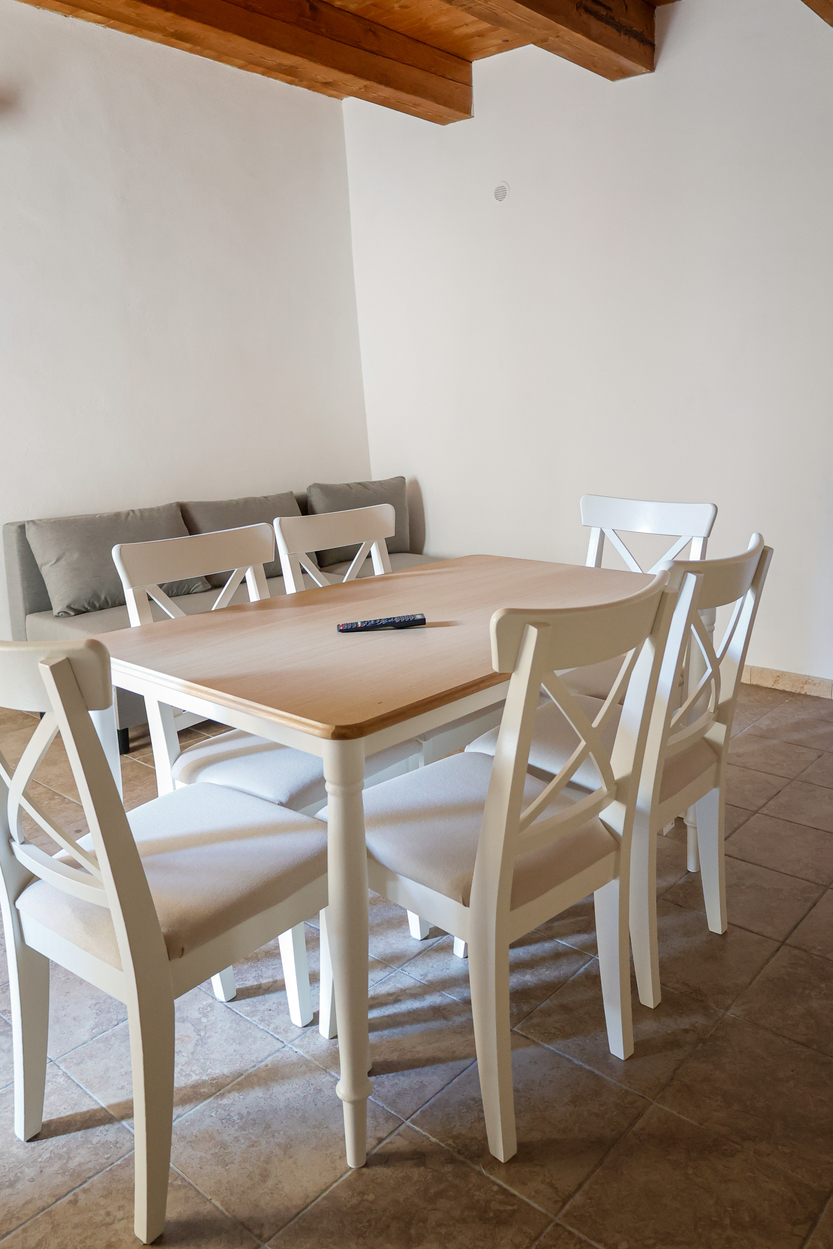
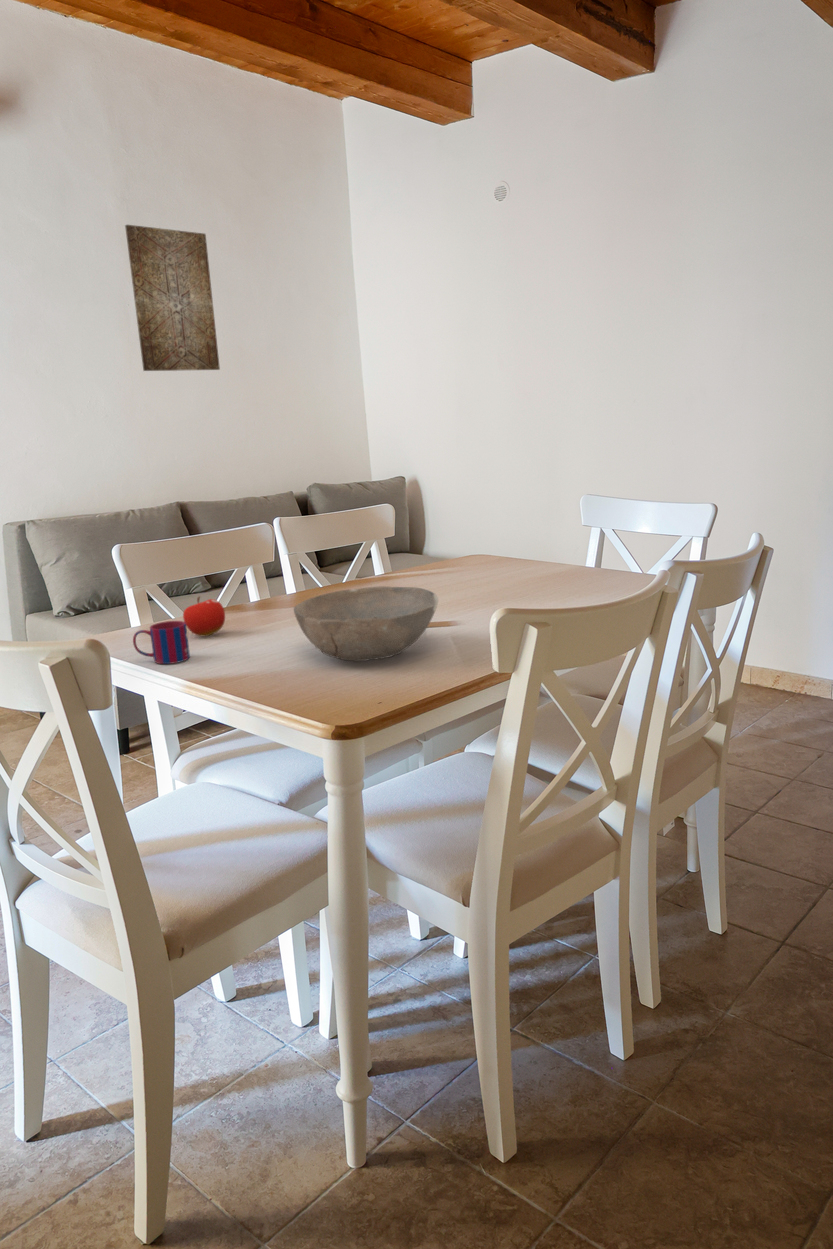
+ bowl (367, 626)
+ wall art (174, 301)
+ mug (161, 642)
+ fruit (204, 616)
